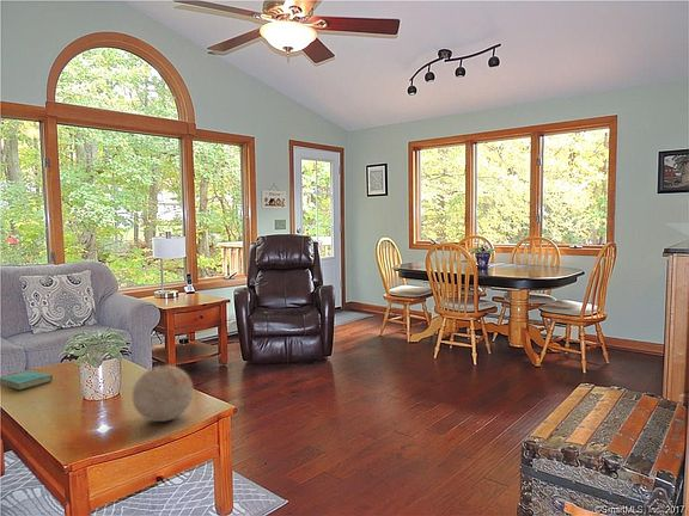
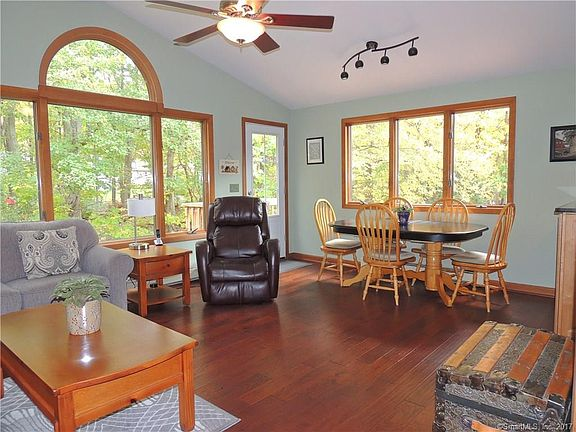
- book (25, 379)
- decorative ball (163, 393)
